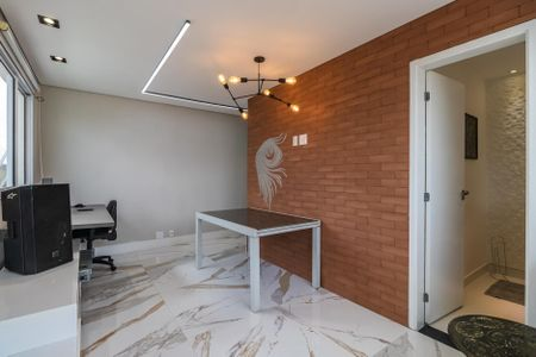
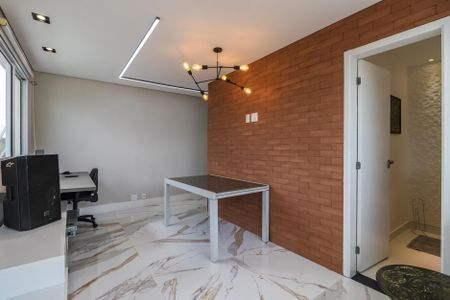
- wall sculpture (269, 173)
